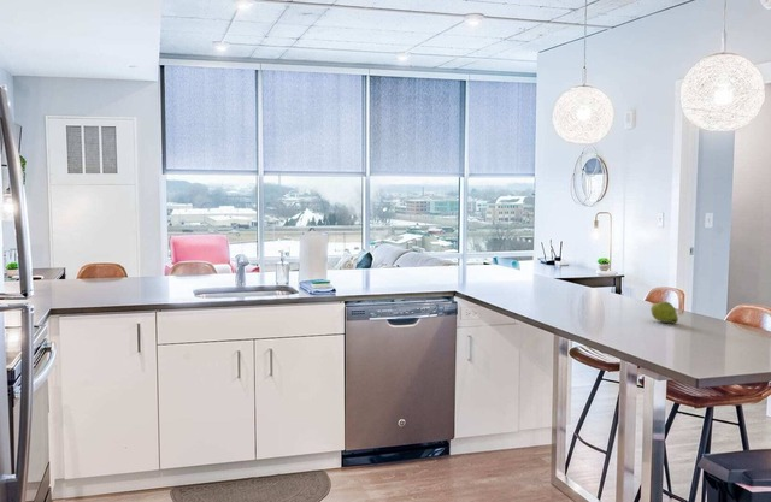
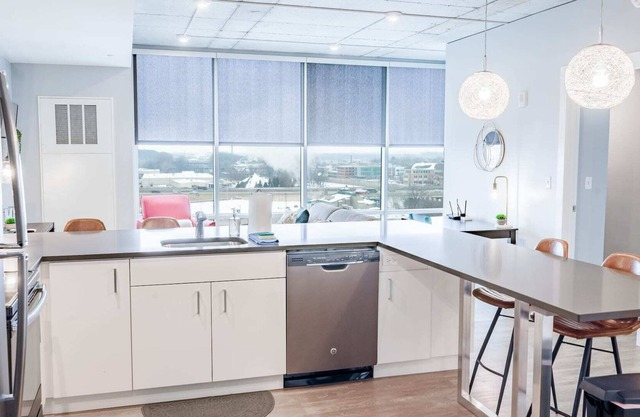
- fruit (665, 312)
